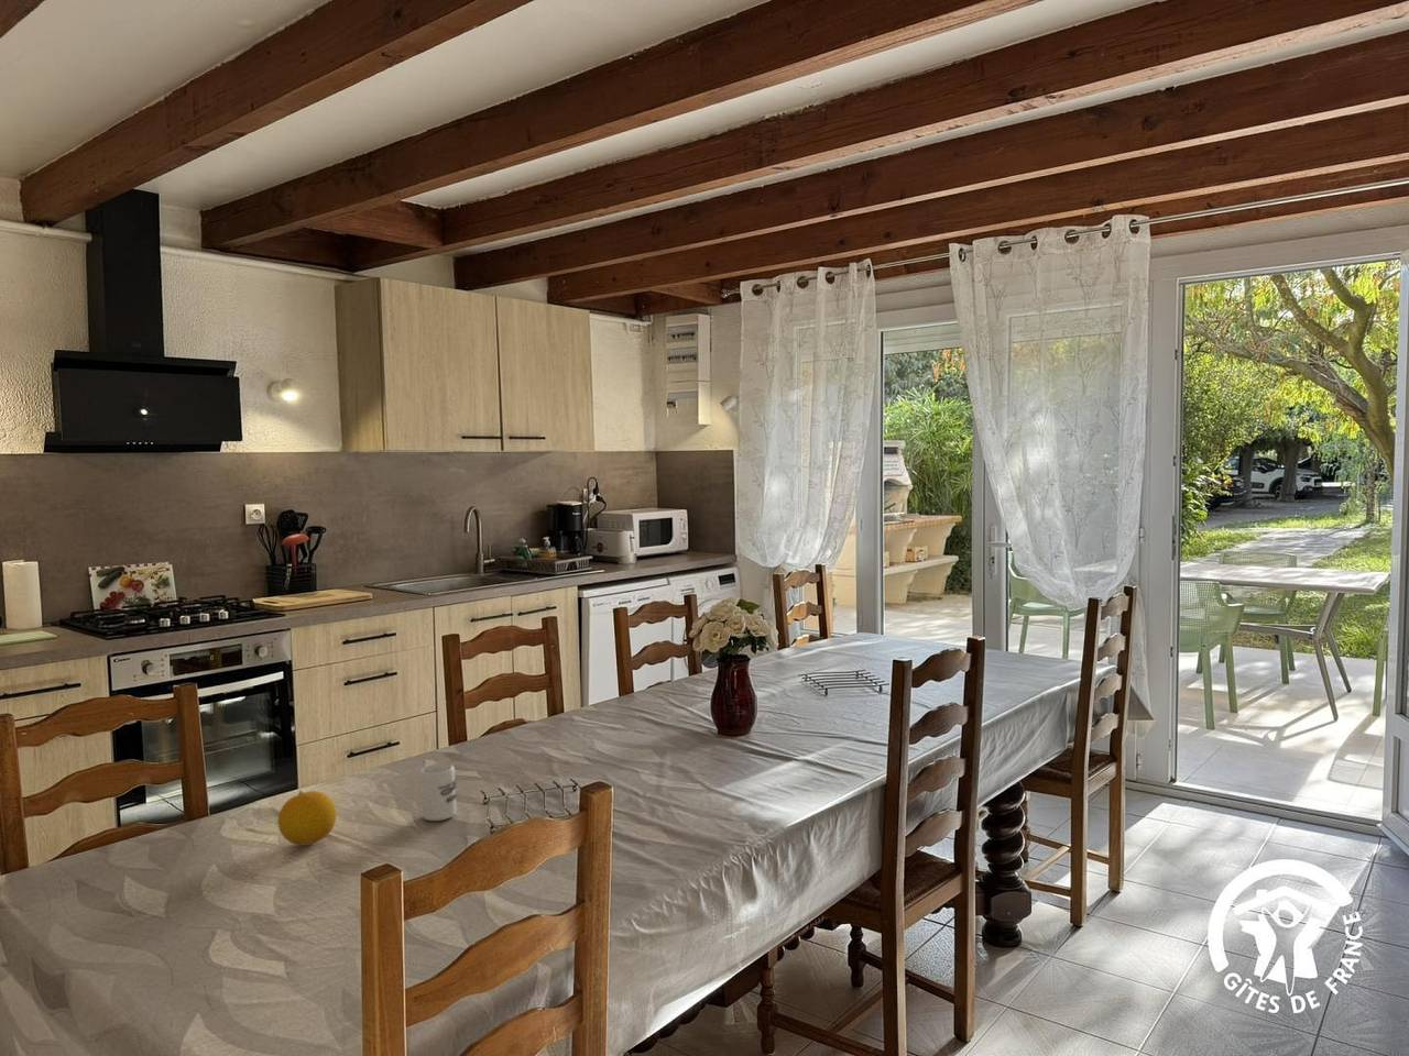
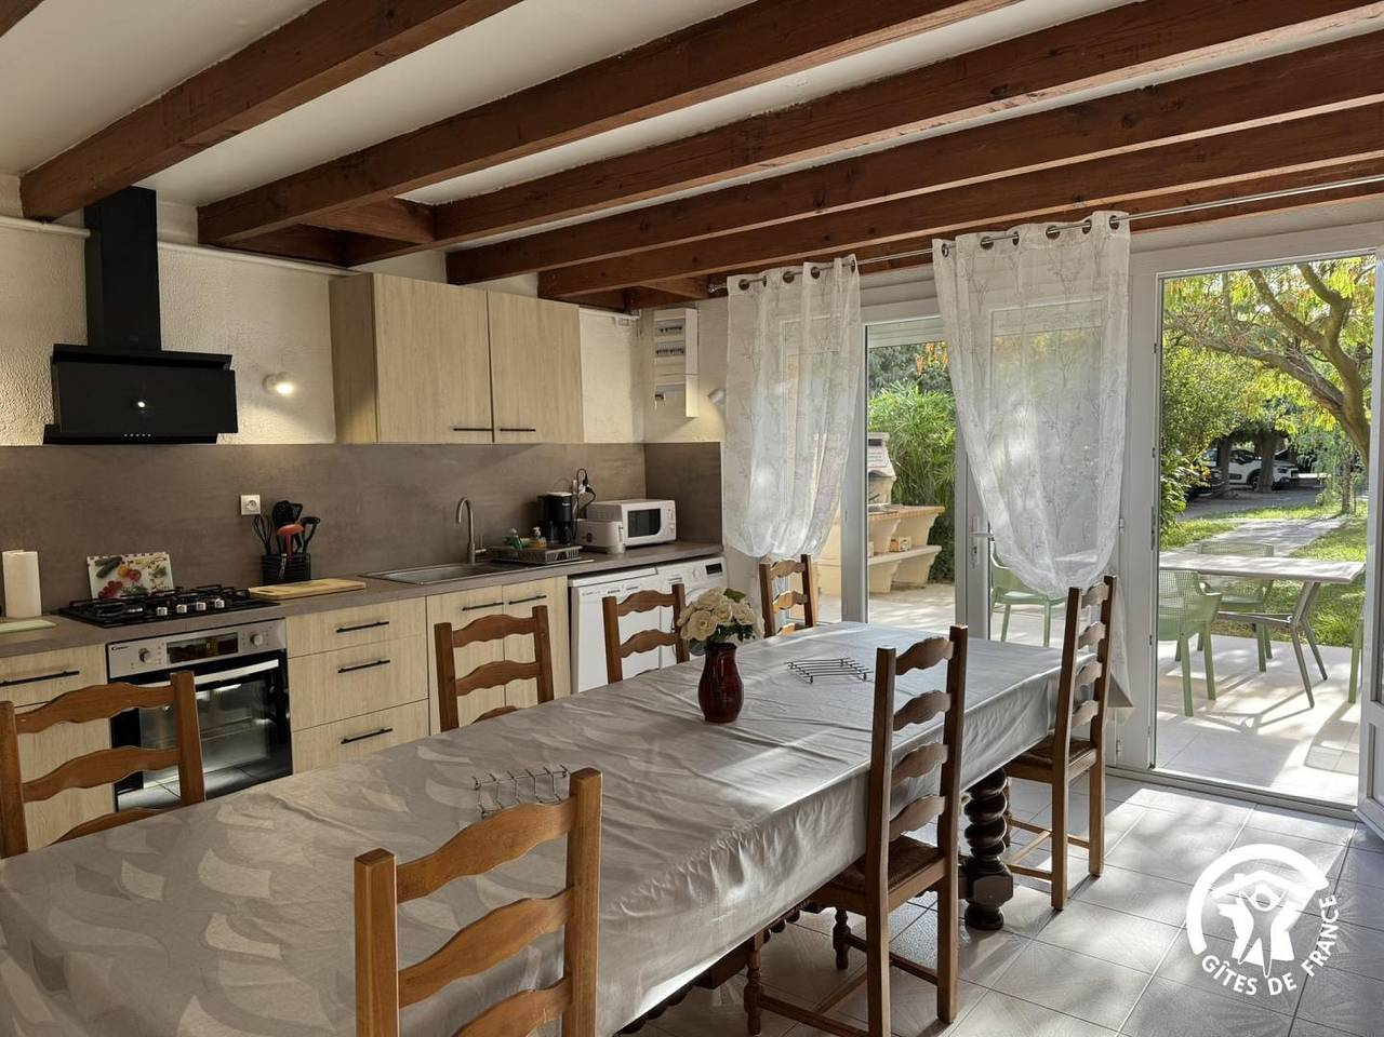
- fruit (307, 818)
- cup (438, 792)
